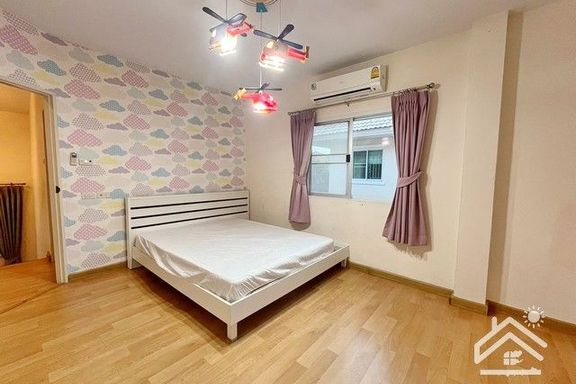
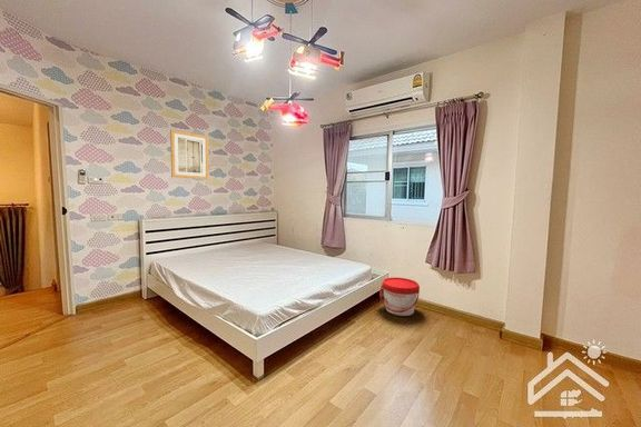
+ bucket (400, 296)
+ wall art (190, 156)
